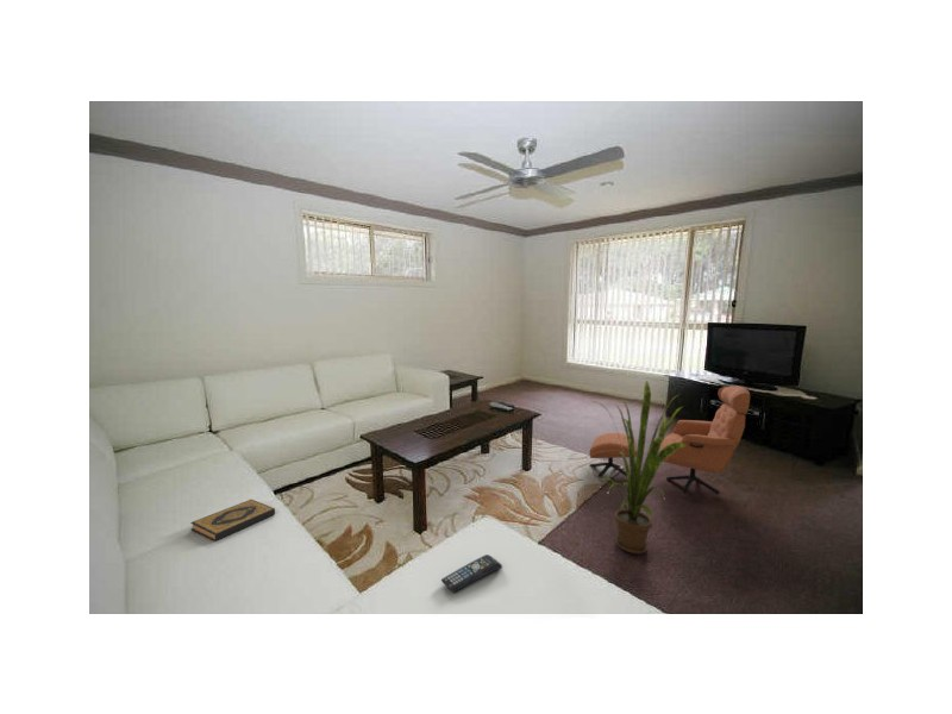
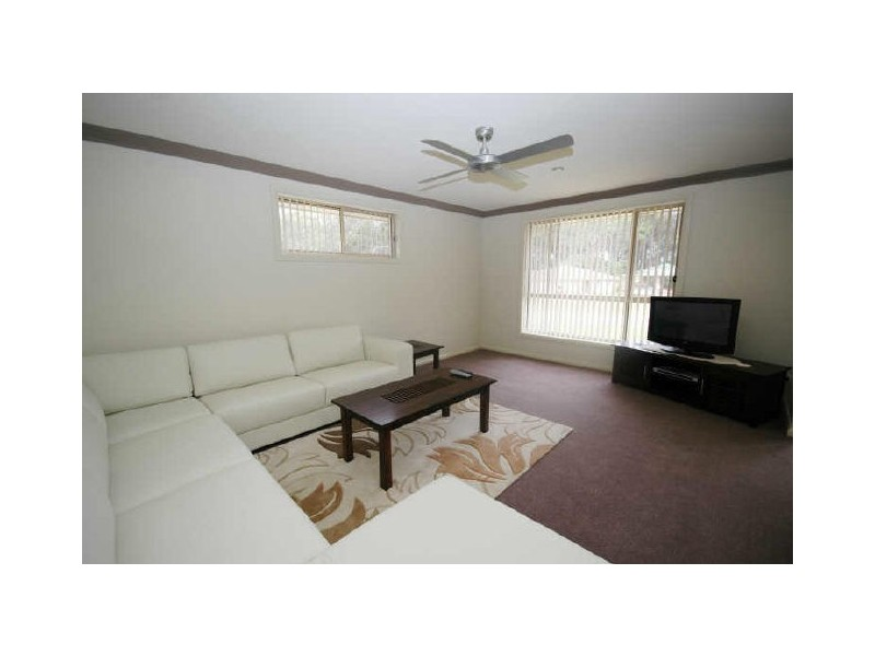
- armchair (665, 437)
- remote control (472, 571)
- house plant (633, 463)
- hardback book (234, 518)
